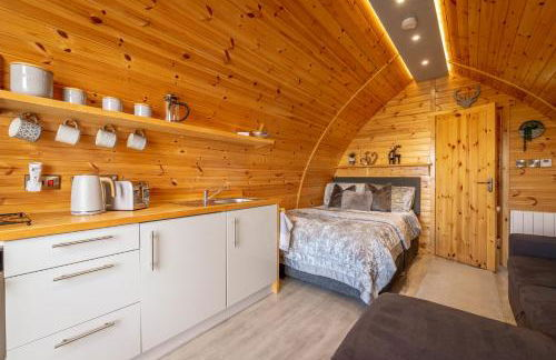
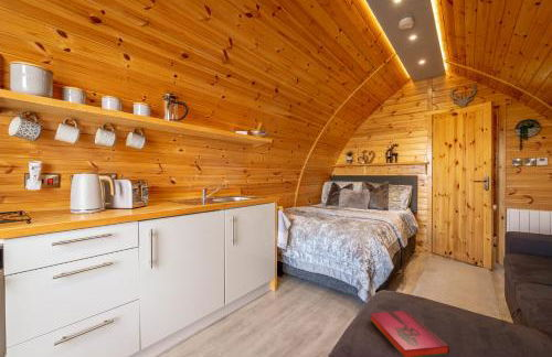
+ hardback book (405, 331)
